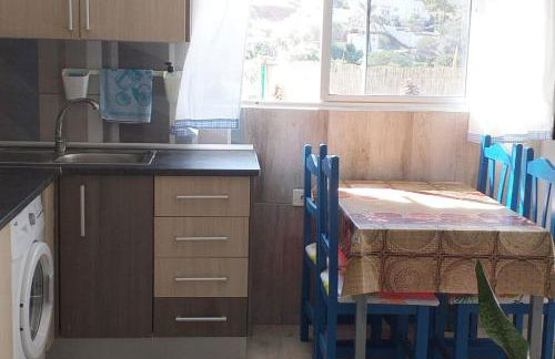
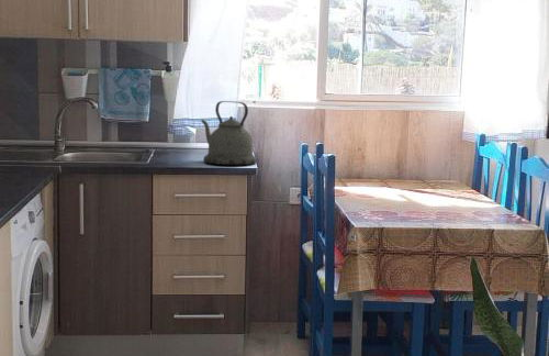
+ kettle (227, 131)
